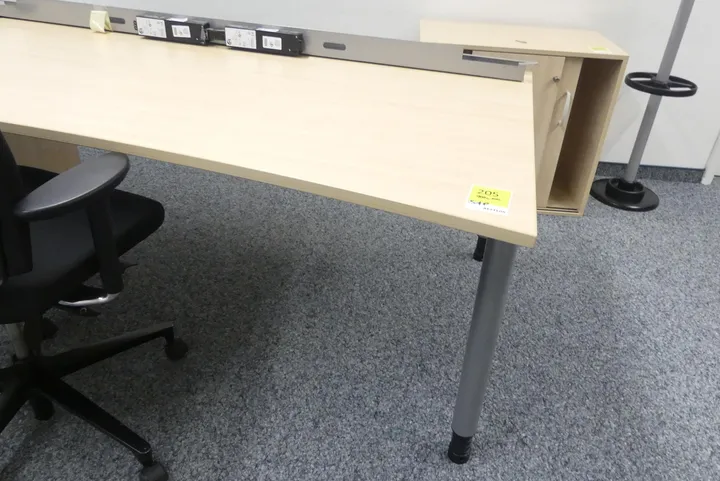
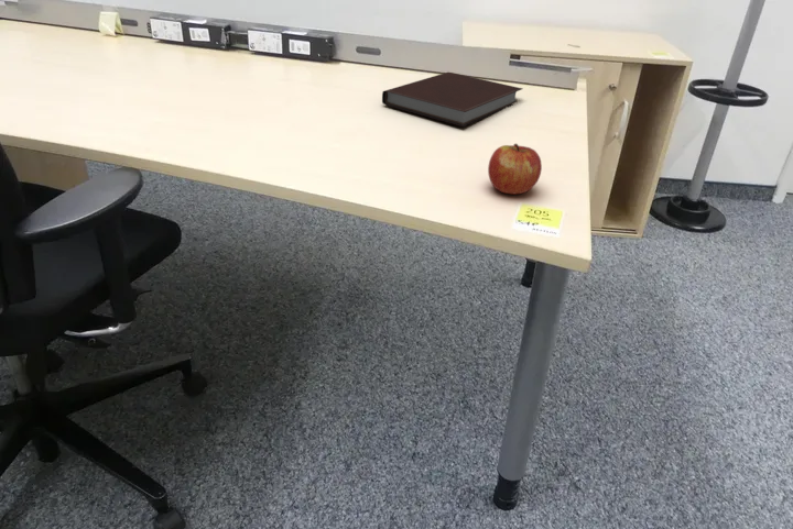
+ apple (514, 166)
+ notebook (454, 96)
